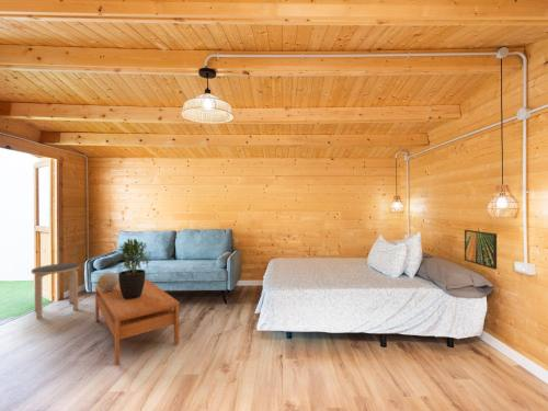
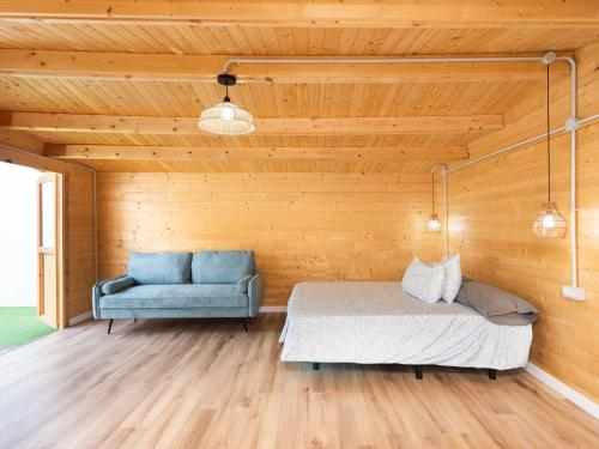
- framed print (479, 248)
- potted plant (134, 266)
- decorative ball (107, 281)
- side table (69, 288)
- coffee table (133, 311)
